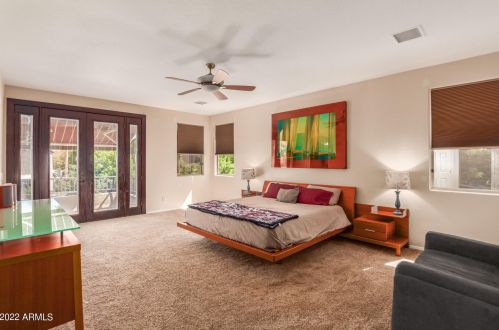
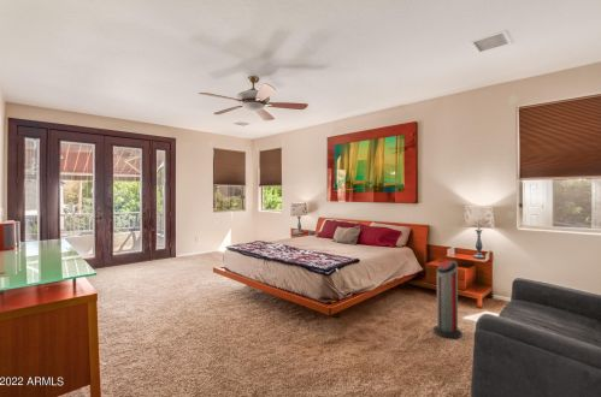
+ air purifier (447, 296)
